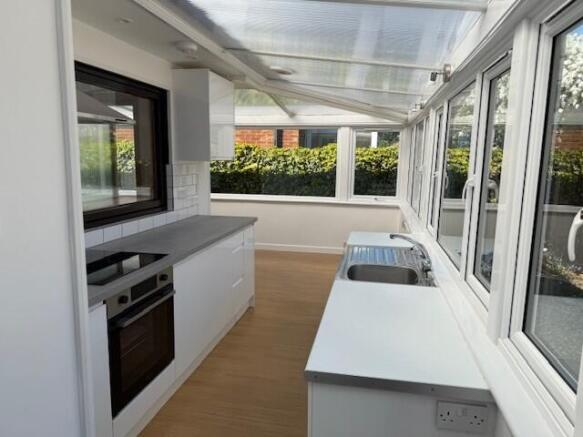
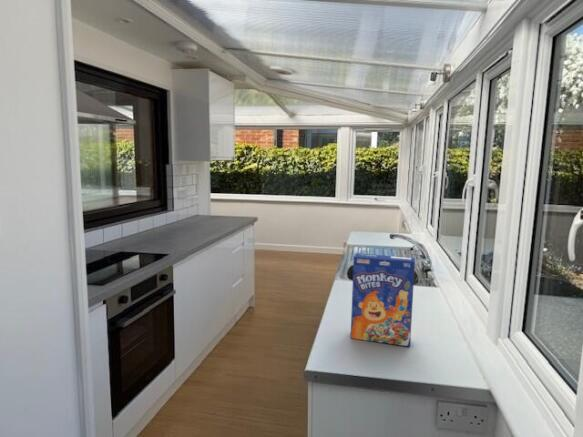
+ cereal box (382, 298)
